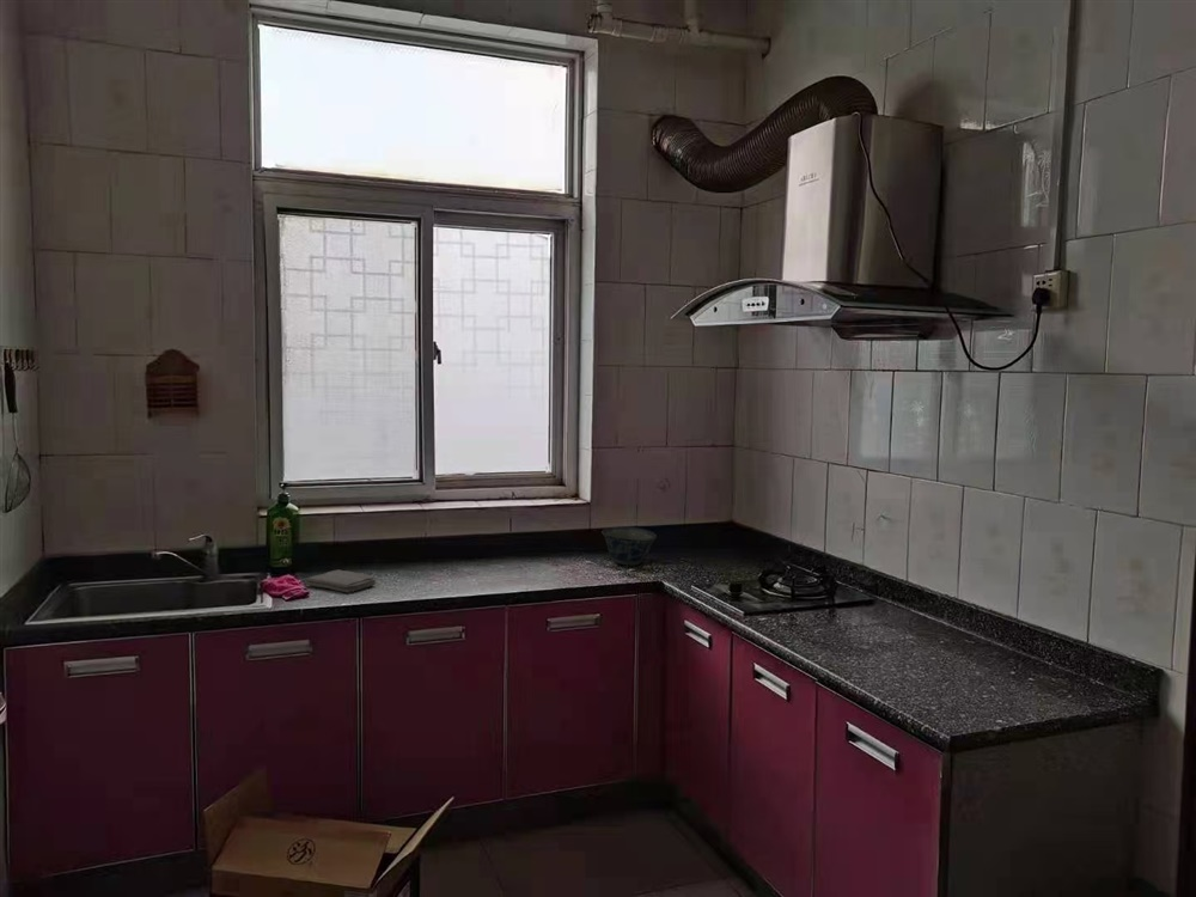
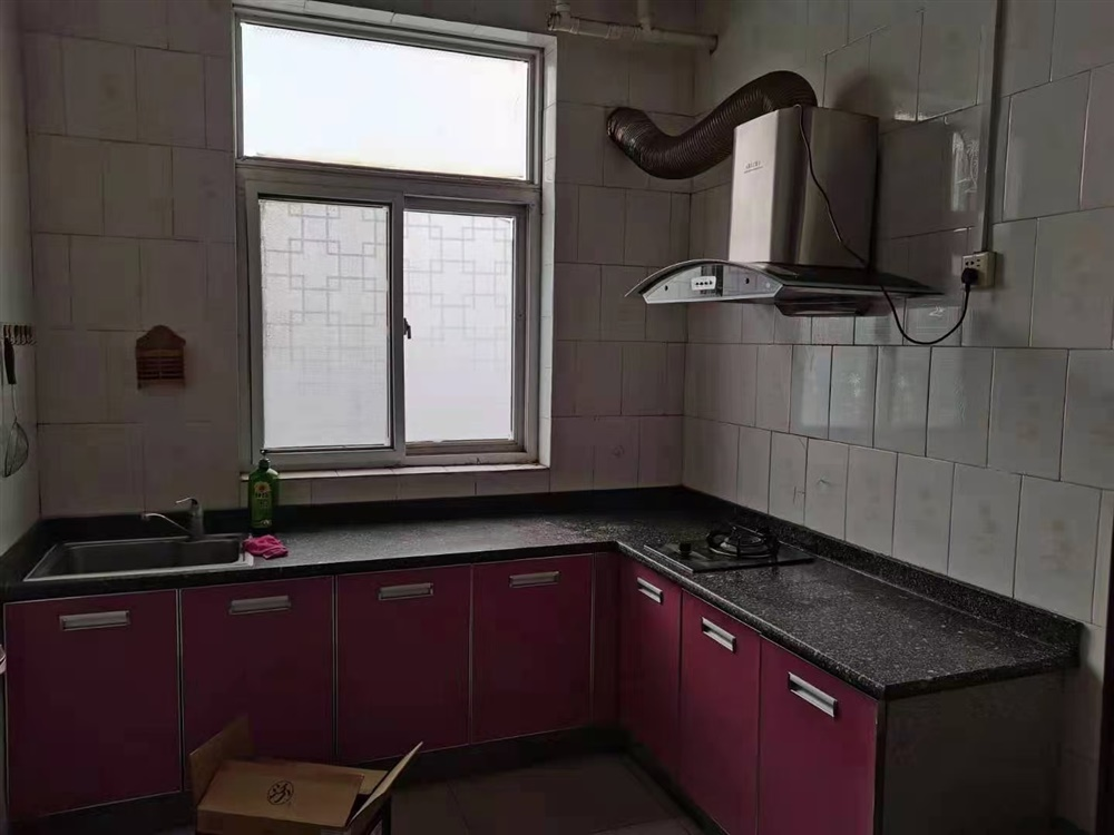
- bowl (628, 547)
- washcloth (341, 580)
